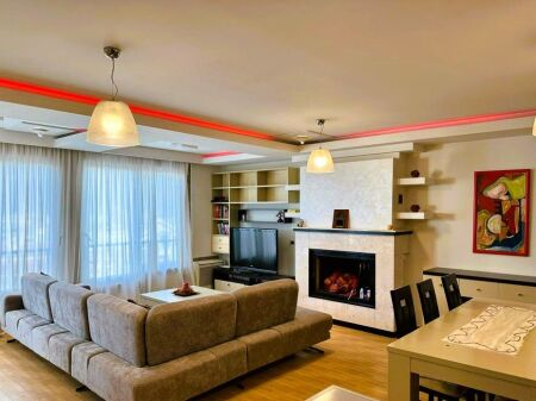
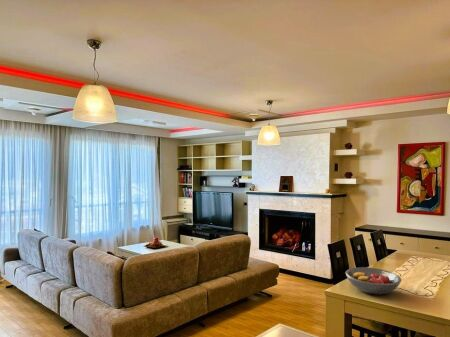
+ fruit bowl (372, 280)
